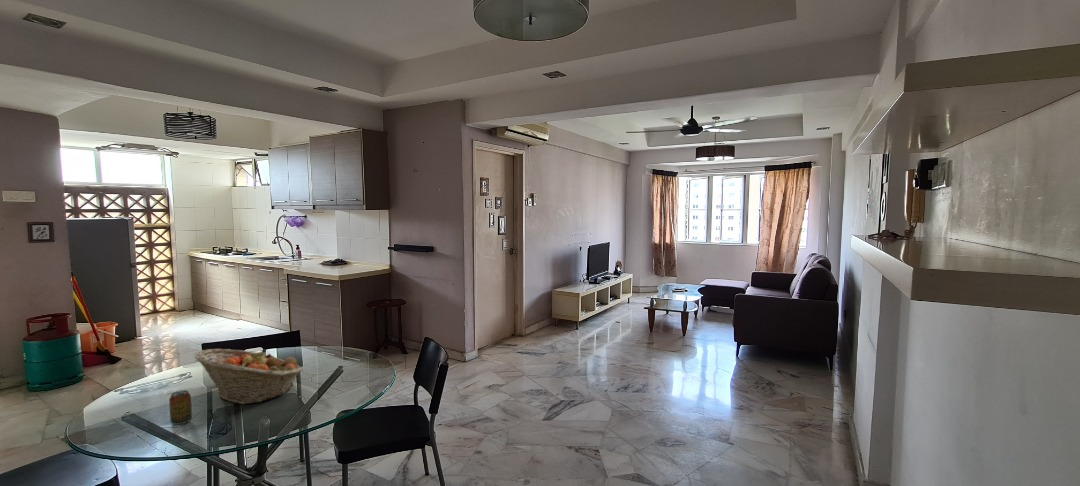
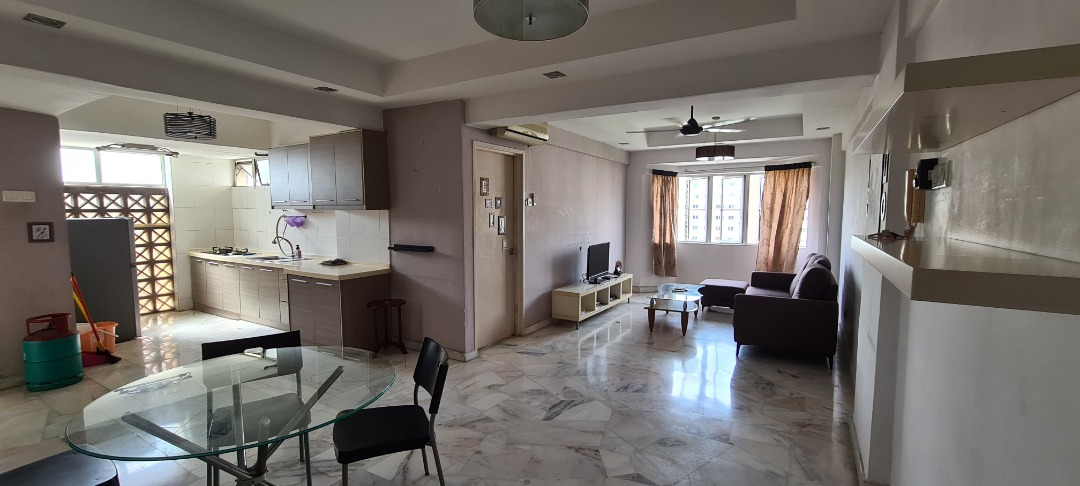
- fruit basket (250, 369)
- beverage can (180, 407)
